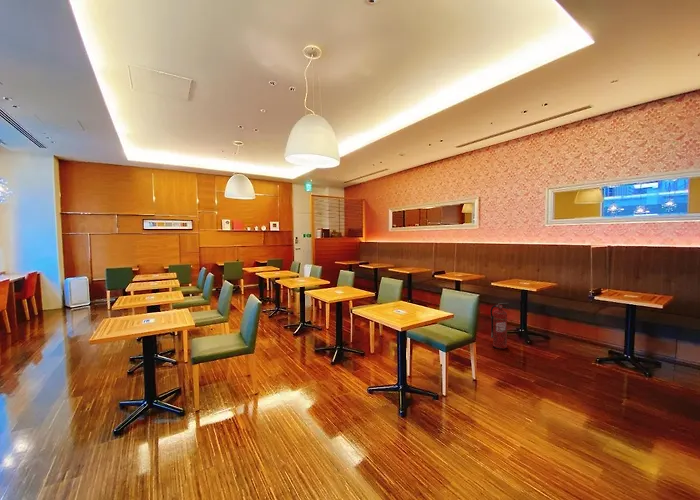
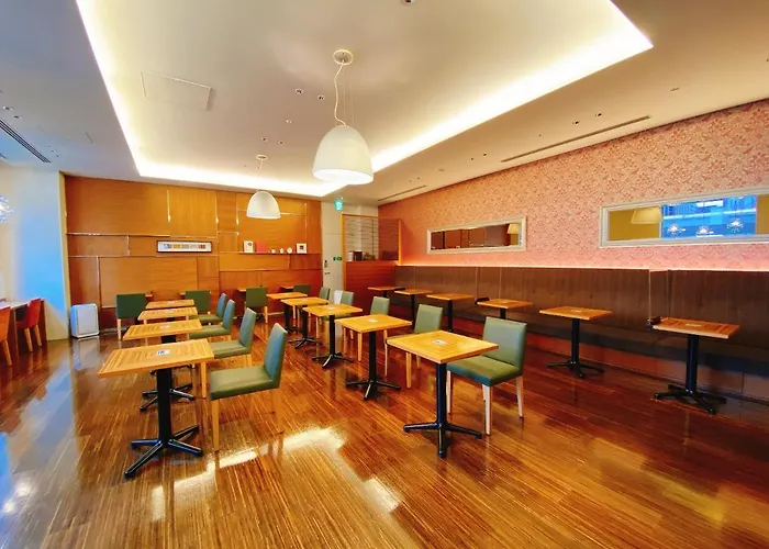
- fire extinguisher (499, 324)
